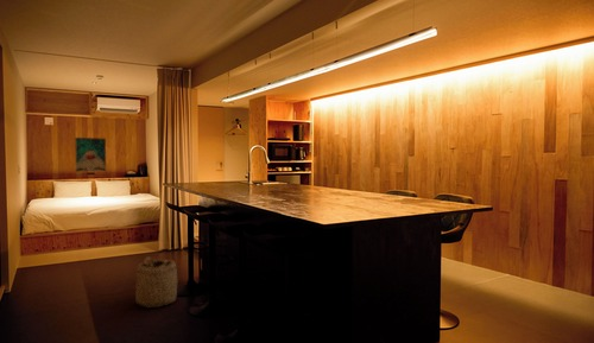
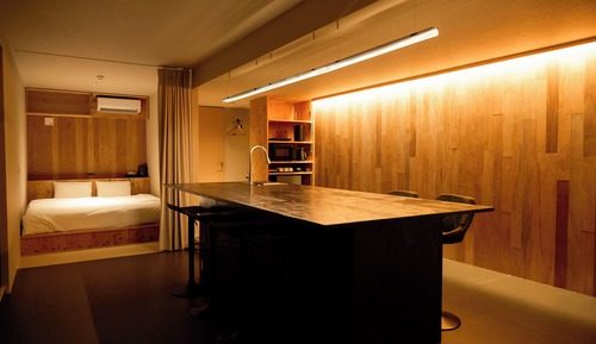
- wall art (90, 154)
- basket (156, 279)
